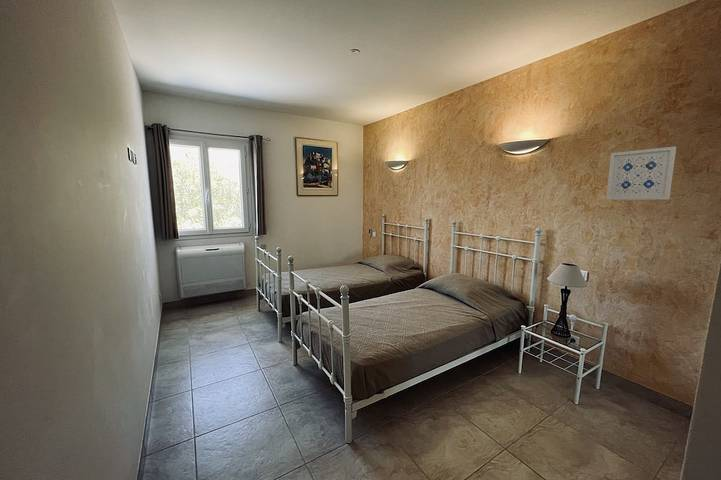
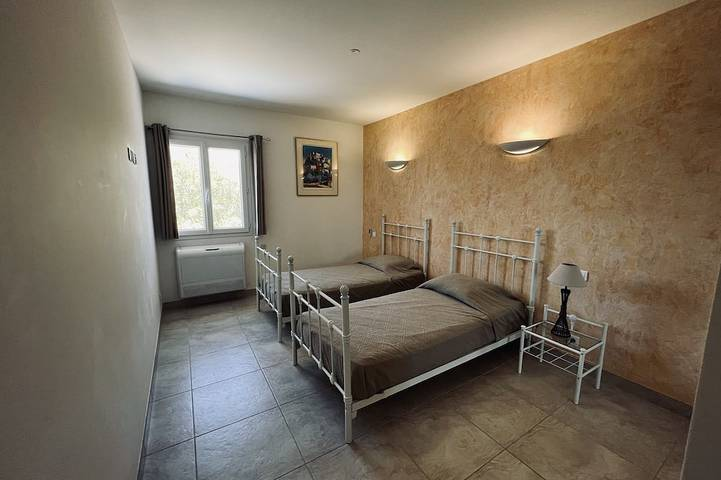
- wall art (638, 175)
